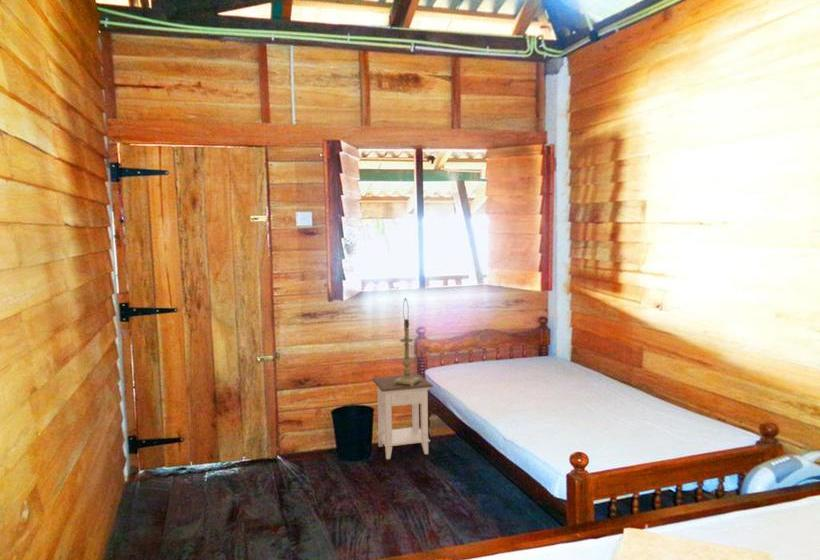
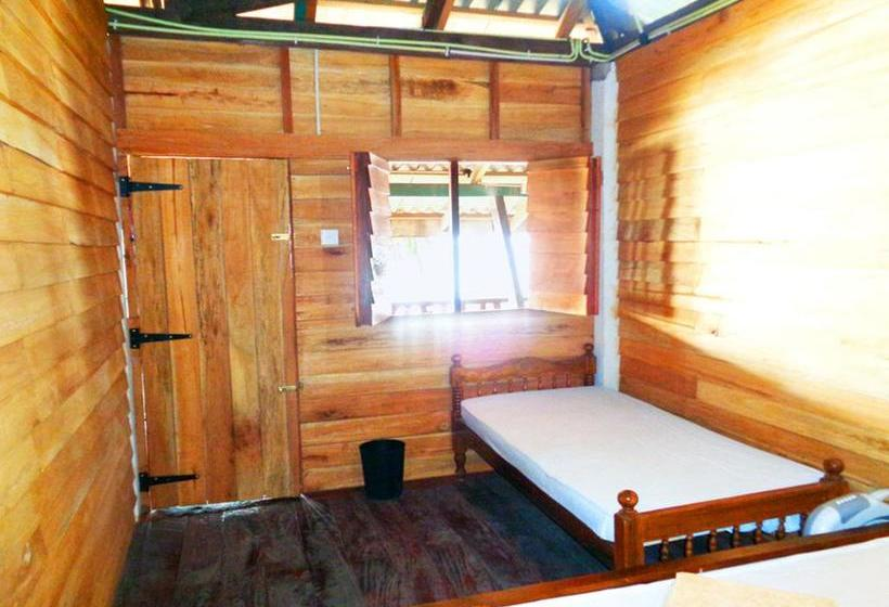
- table lamp (406, 339)
- nightstand (412, 415)
